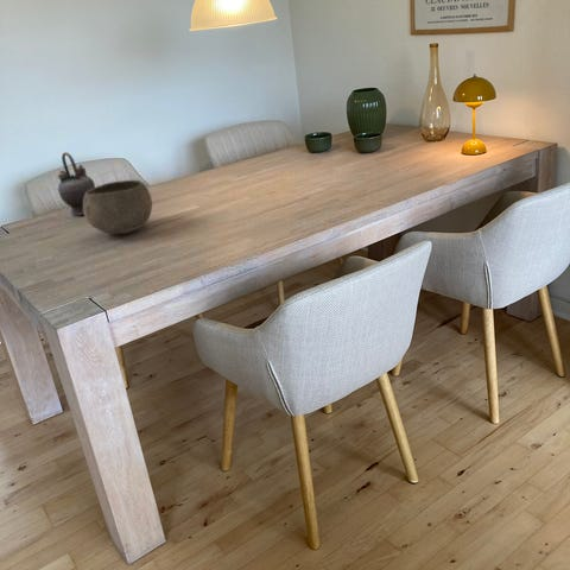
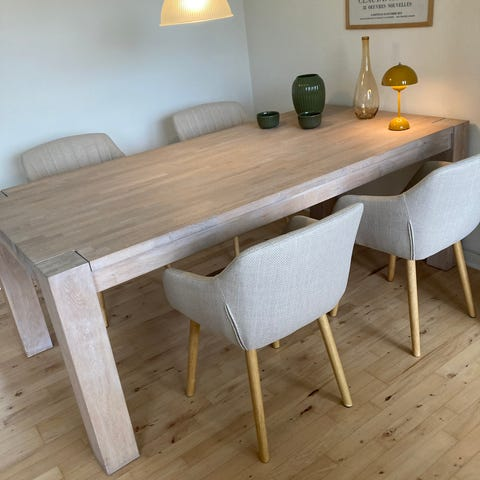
- bowl (119, 209)
- teapot (74, 182)
